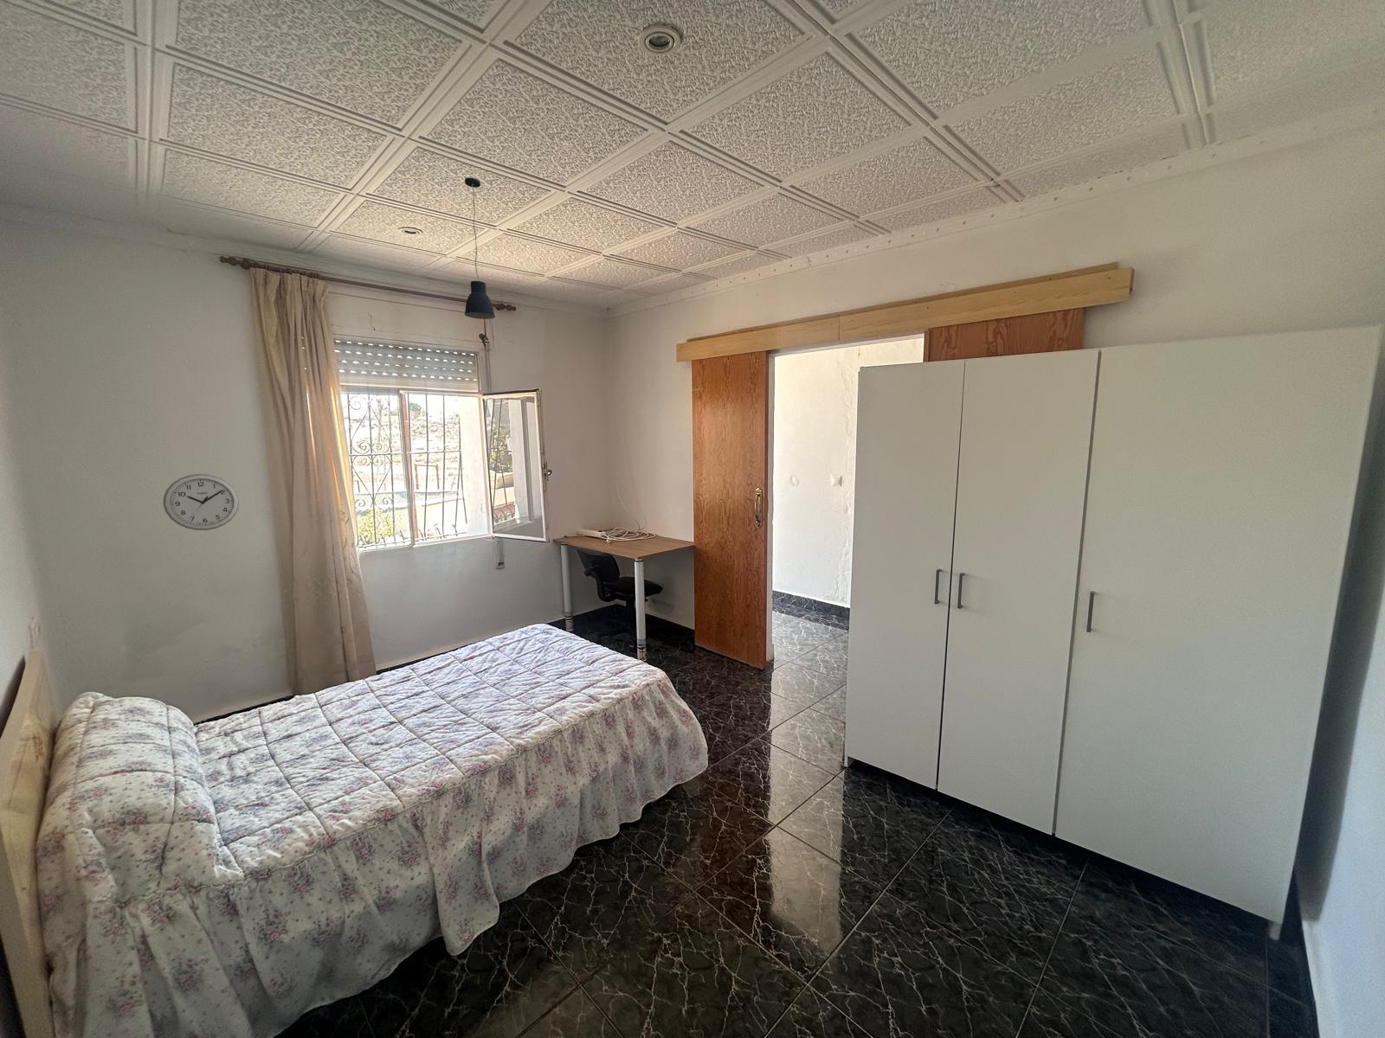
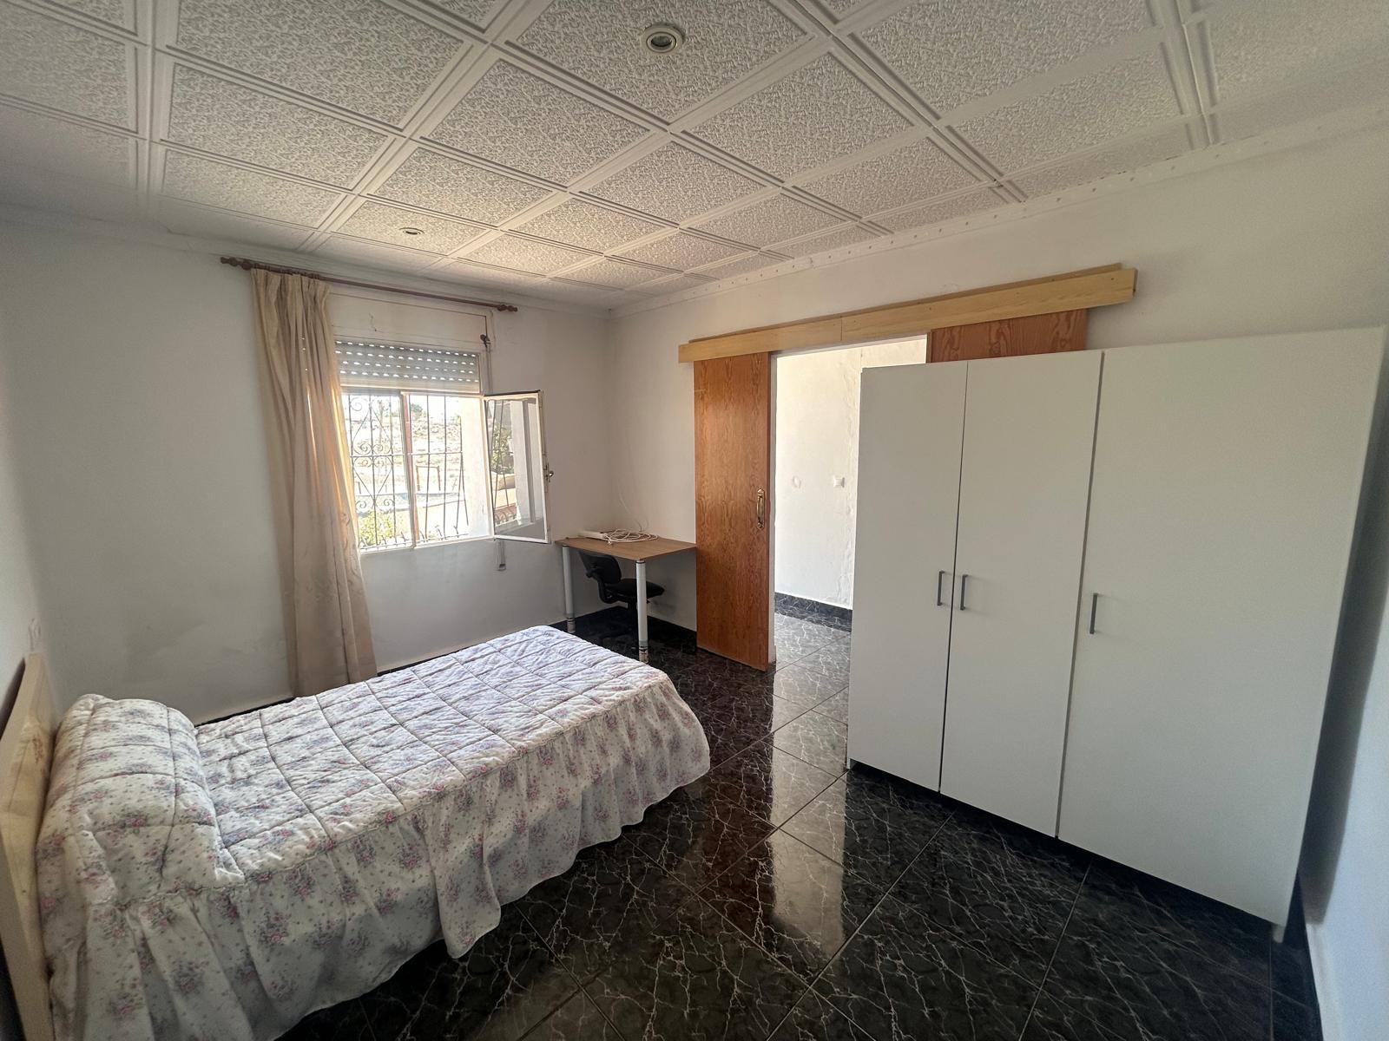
- wall clock (203, 502)
- pendant light (477, 249)
